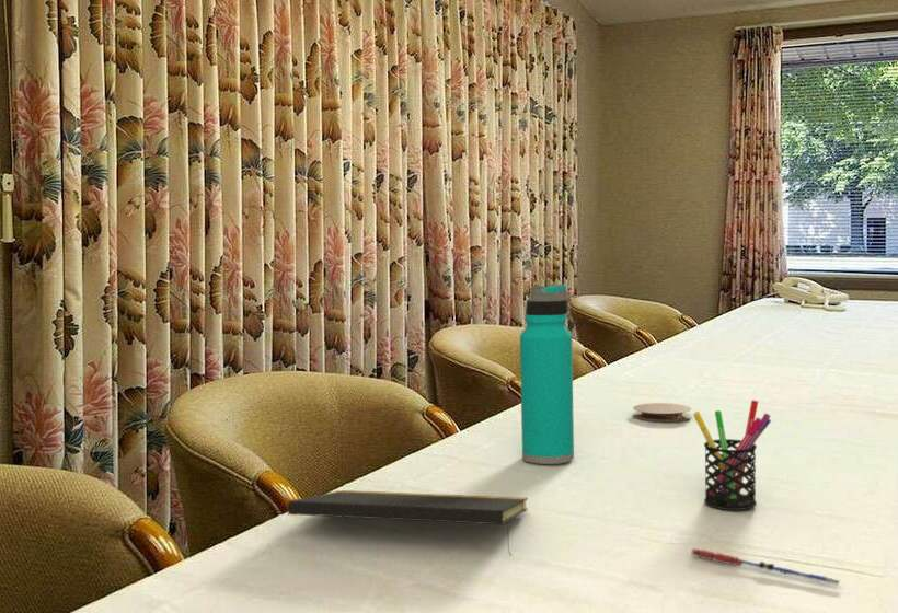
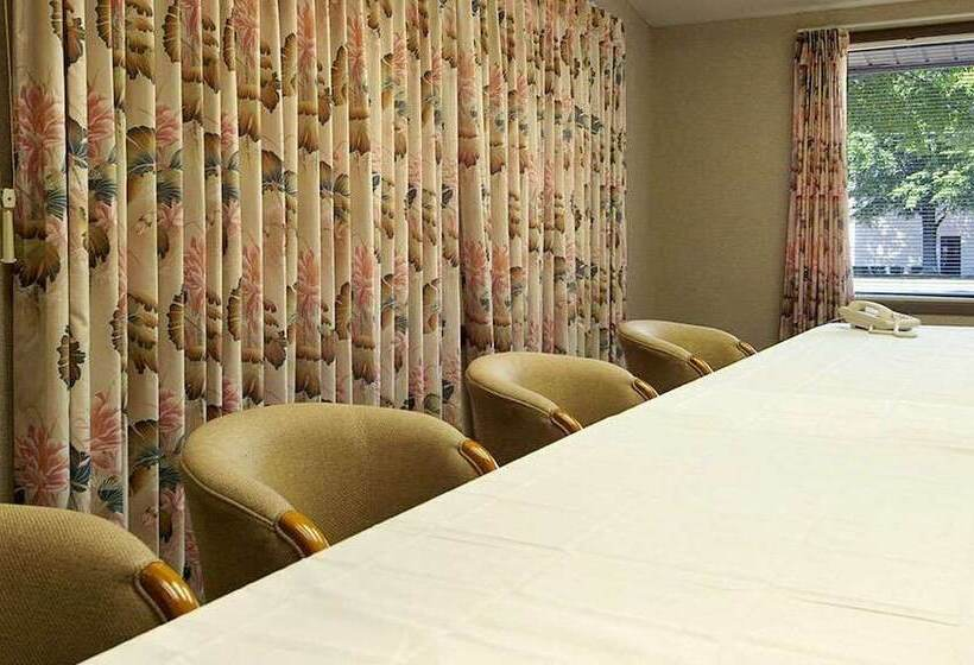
- notepad (413, 506)
- water bottle (546, 372)
- pen (762, 565)
- coaster (661, 412)
- pen holder (730, 450)
